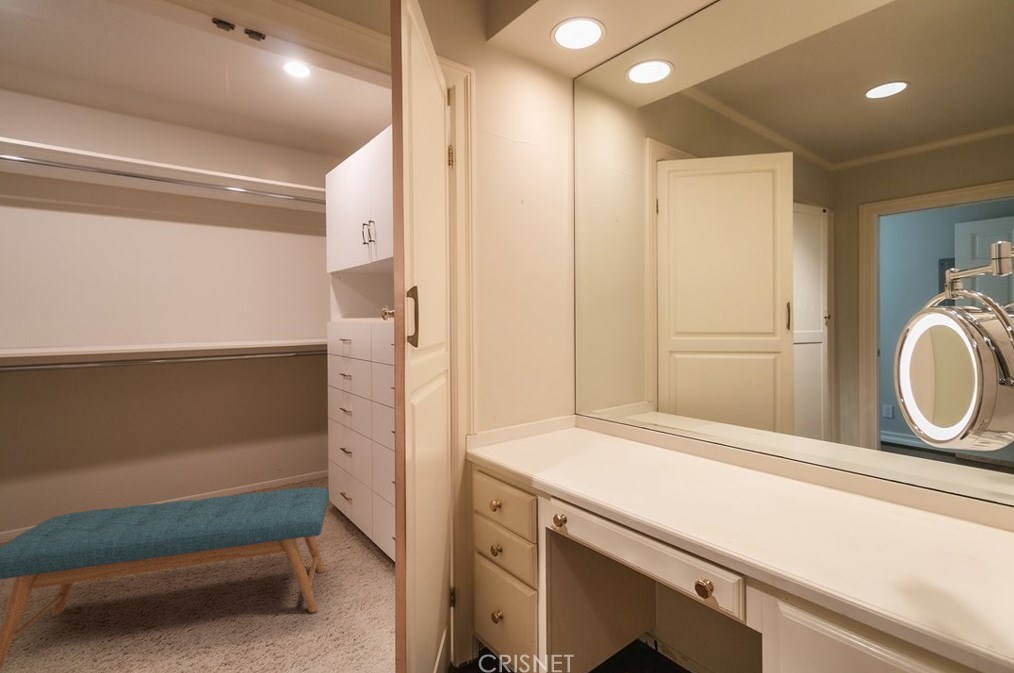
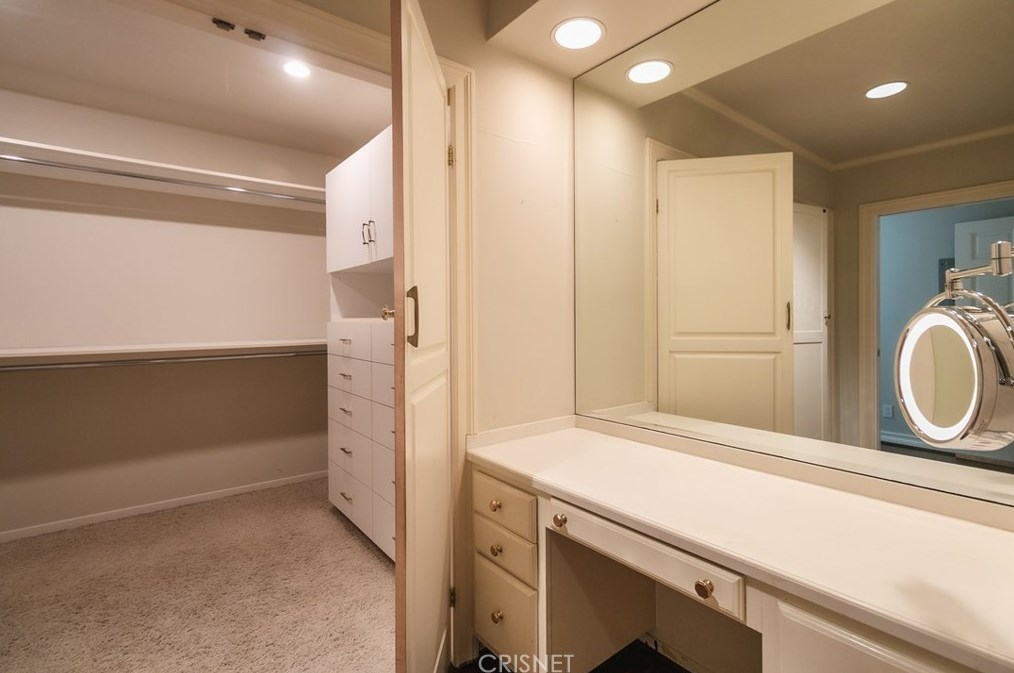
- bench (184, 561)
